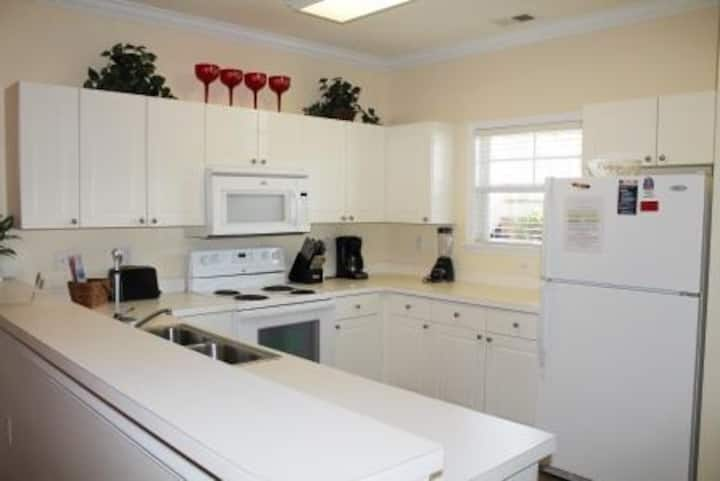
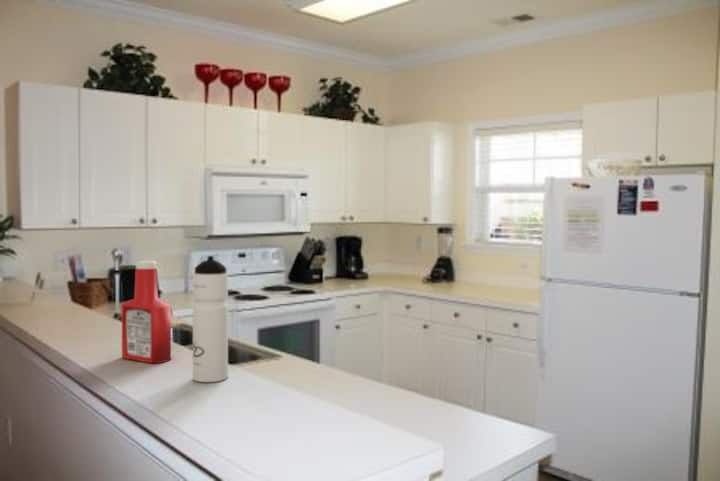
+ water bottle (210, 317)
+ soap bottle (146, 310)
